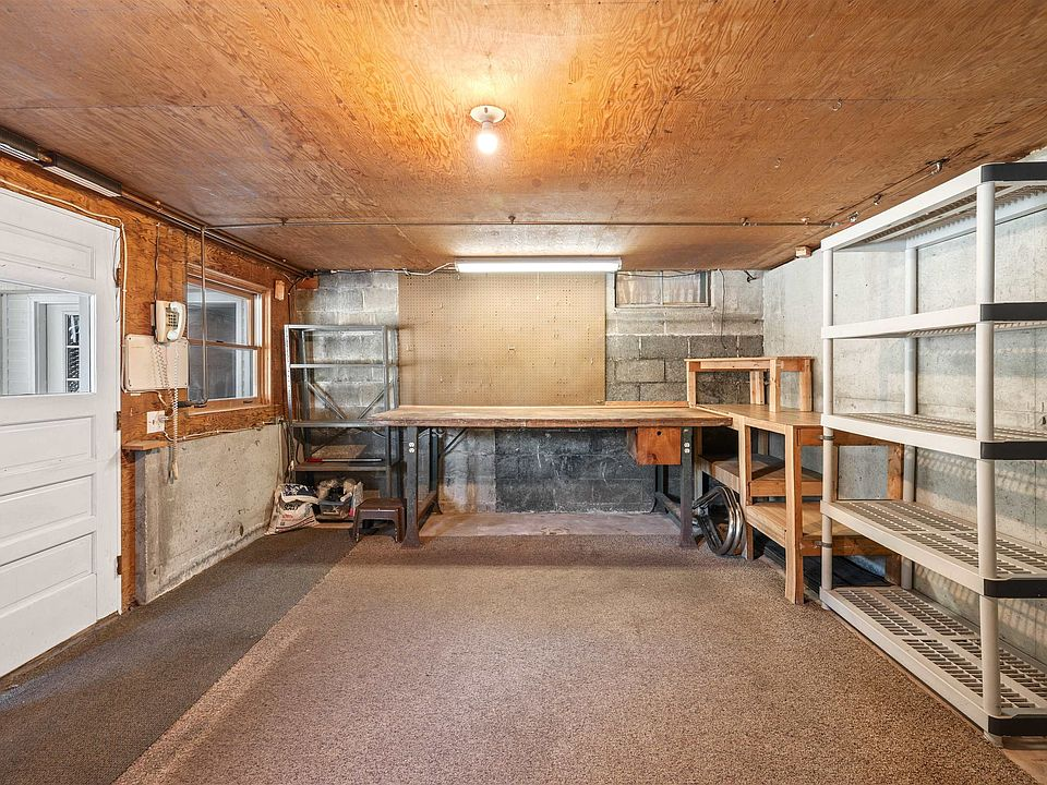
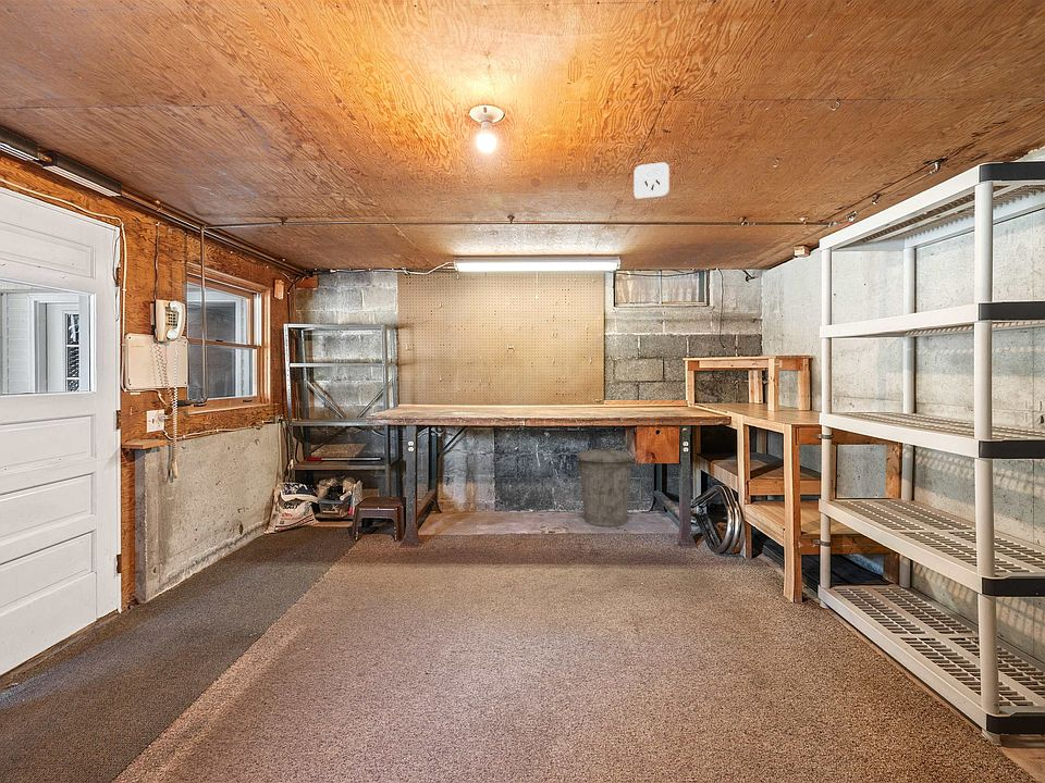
+ smoke detector (651, 181)
+ trash can (605, 482)
